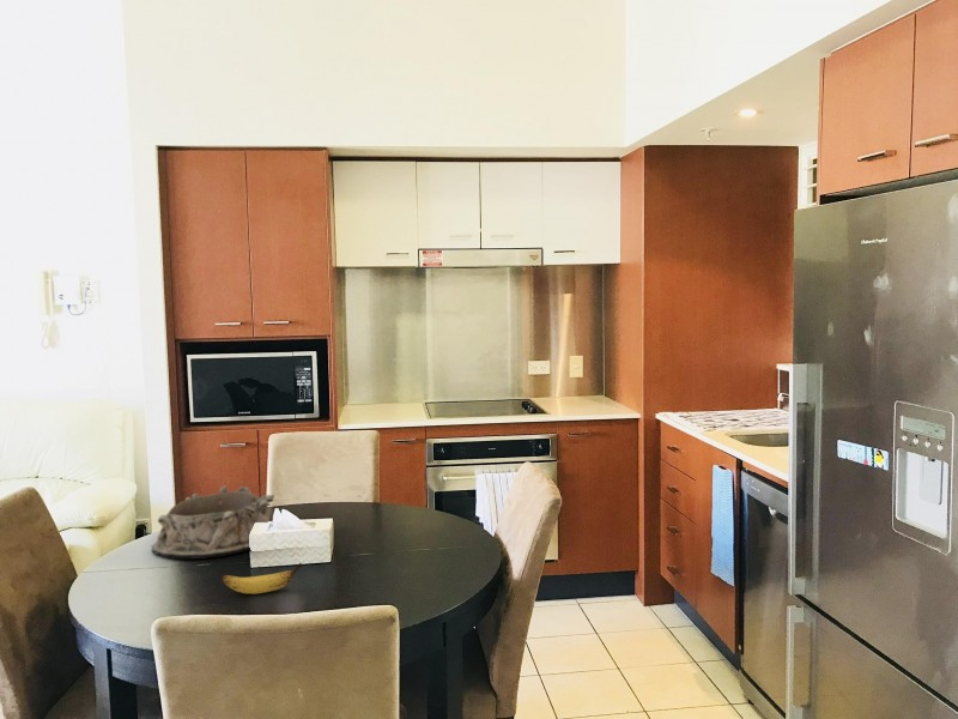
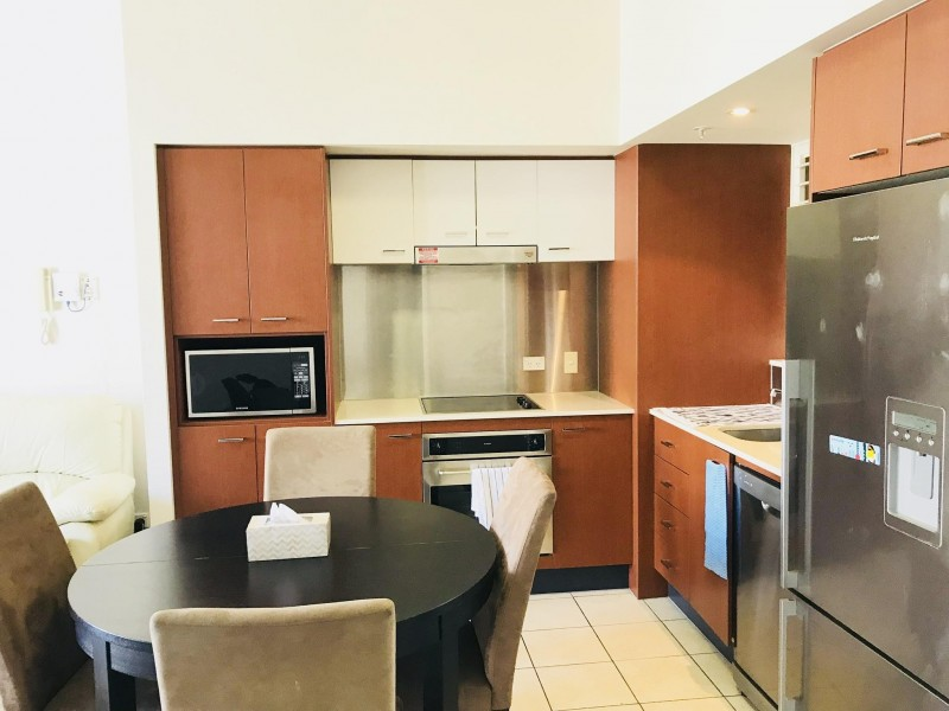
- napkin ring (218, 519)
- banana (262, 579)
